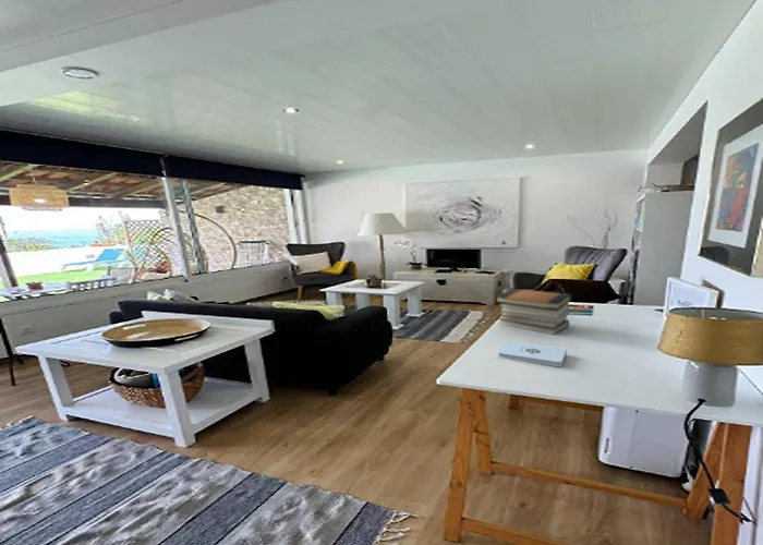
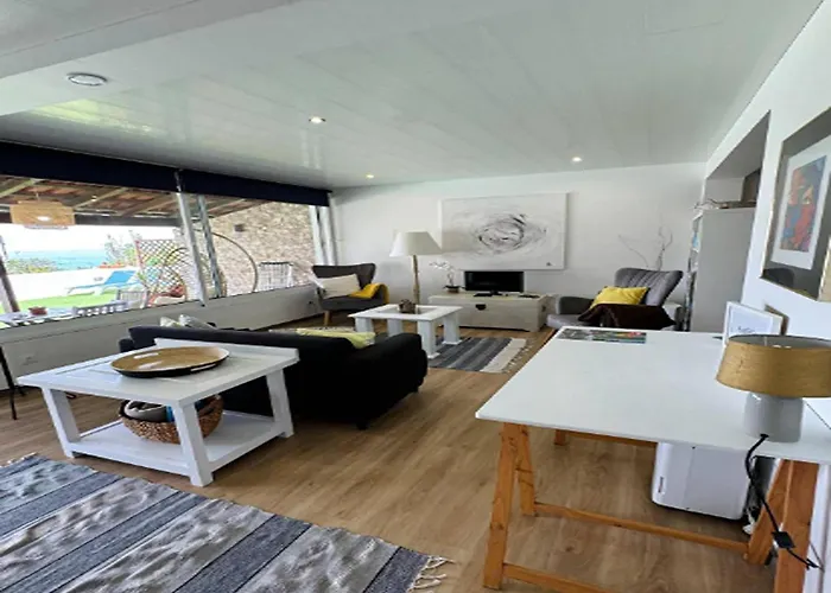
- book stack (533, 310)
- notepad (531, 352)
